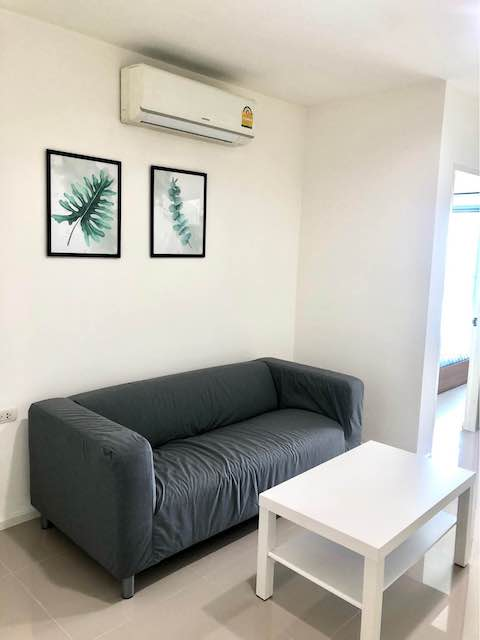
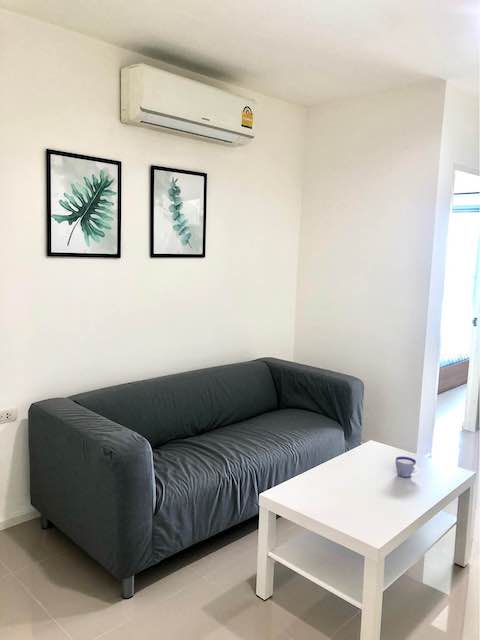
+ cup (408, 468)
